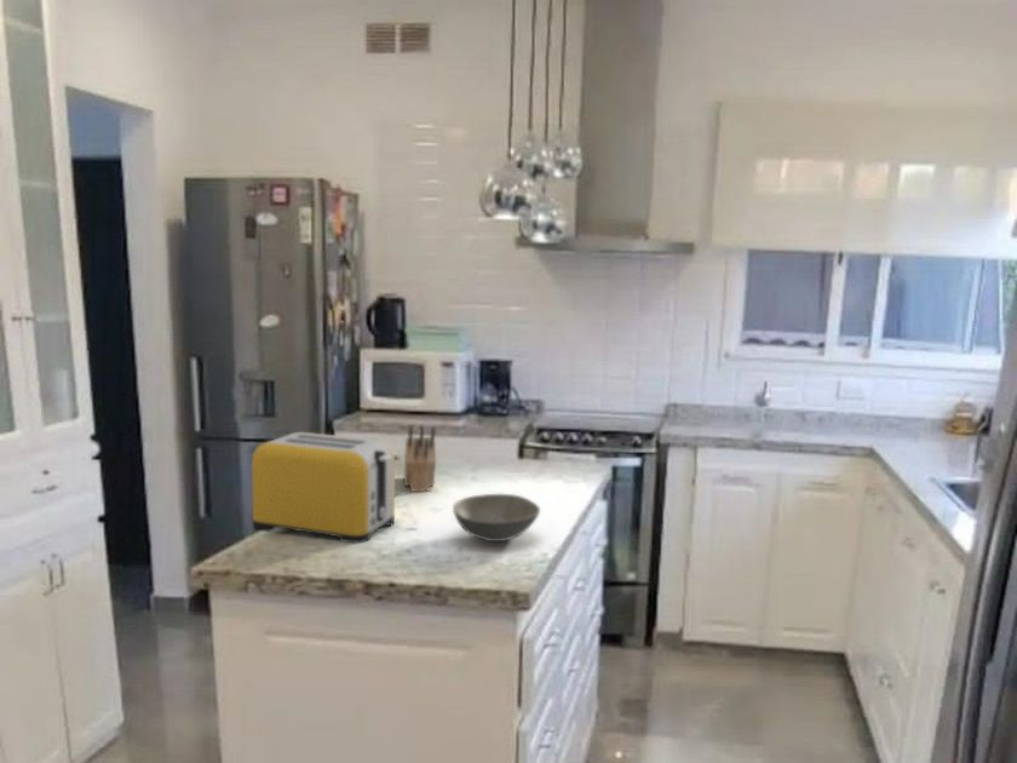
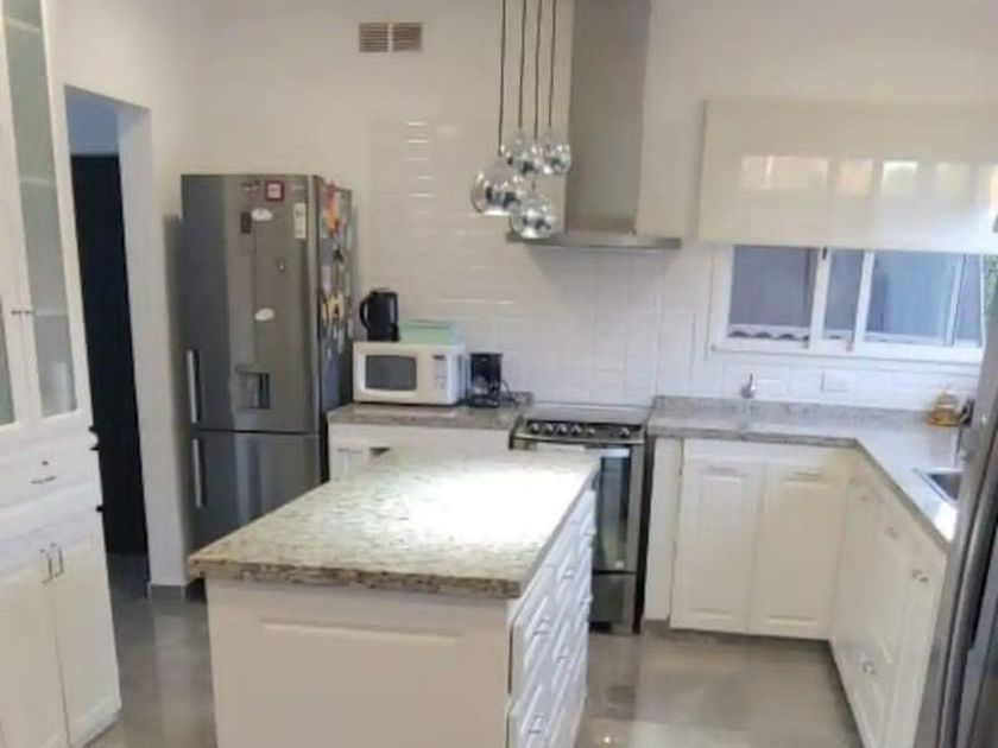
- toaster (328, 483)
- soup bowl (495, 521)
- knife block (419, 452)
